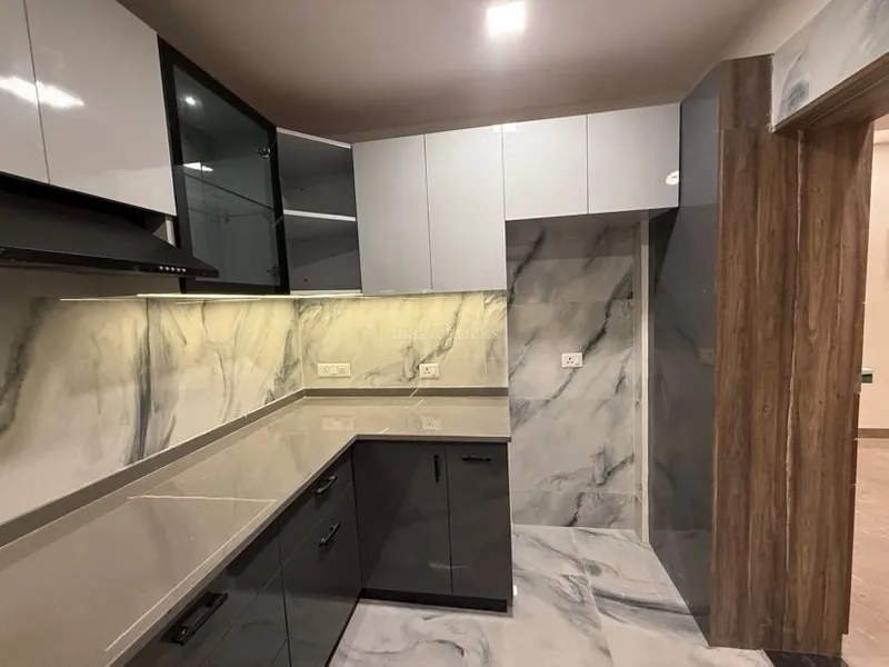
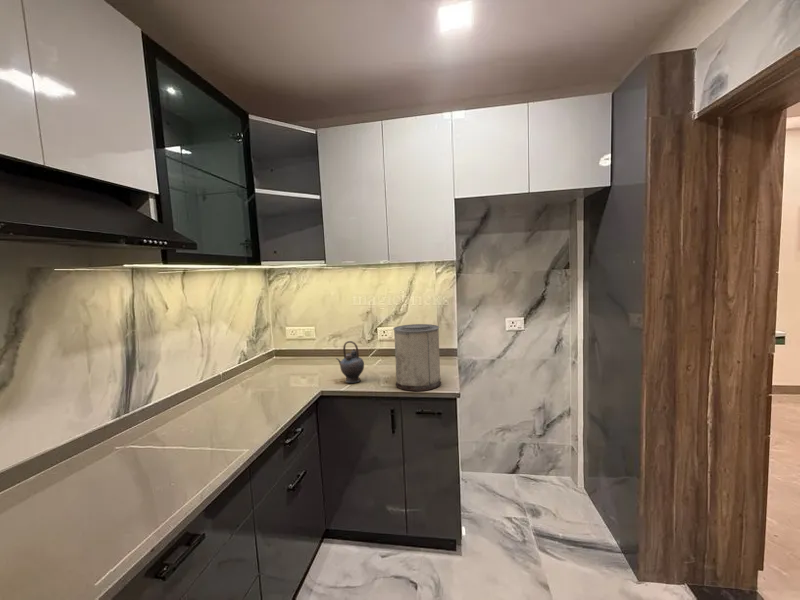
+ teapot (349, 361)
+ canister (417, 354)
